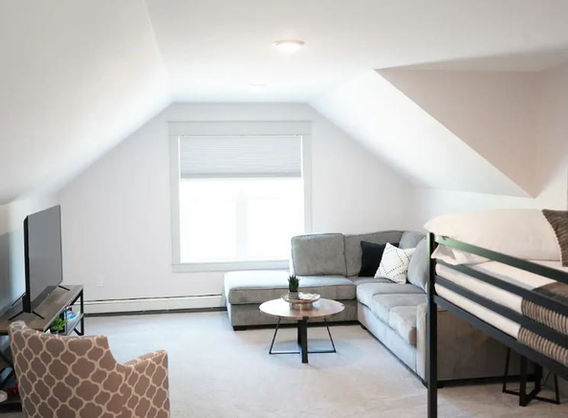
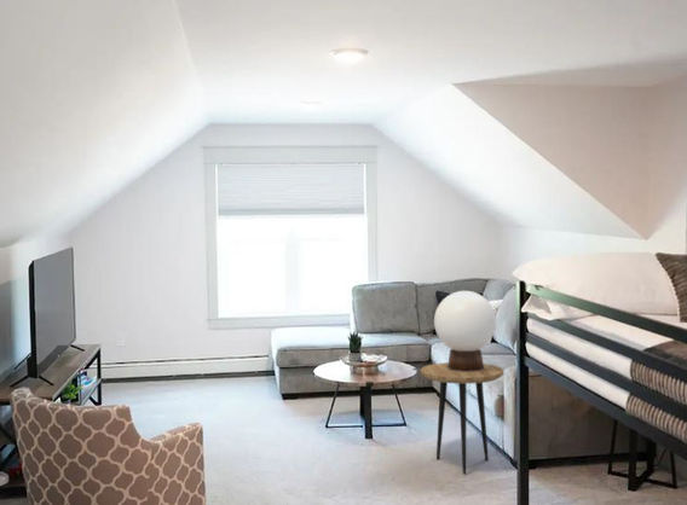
+ side table (462, 417)
+ table lamp (464, 329)
